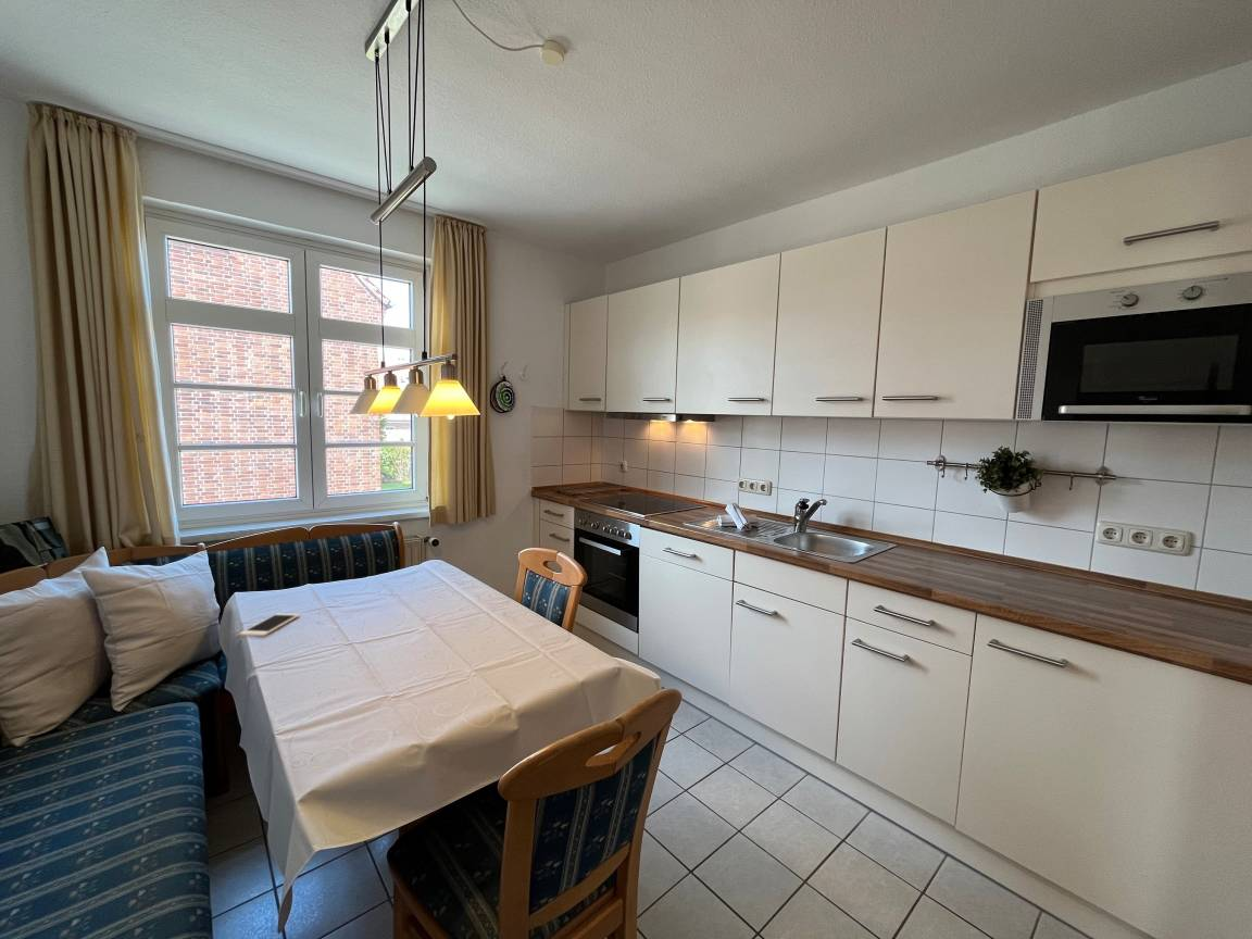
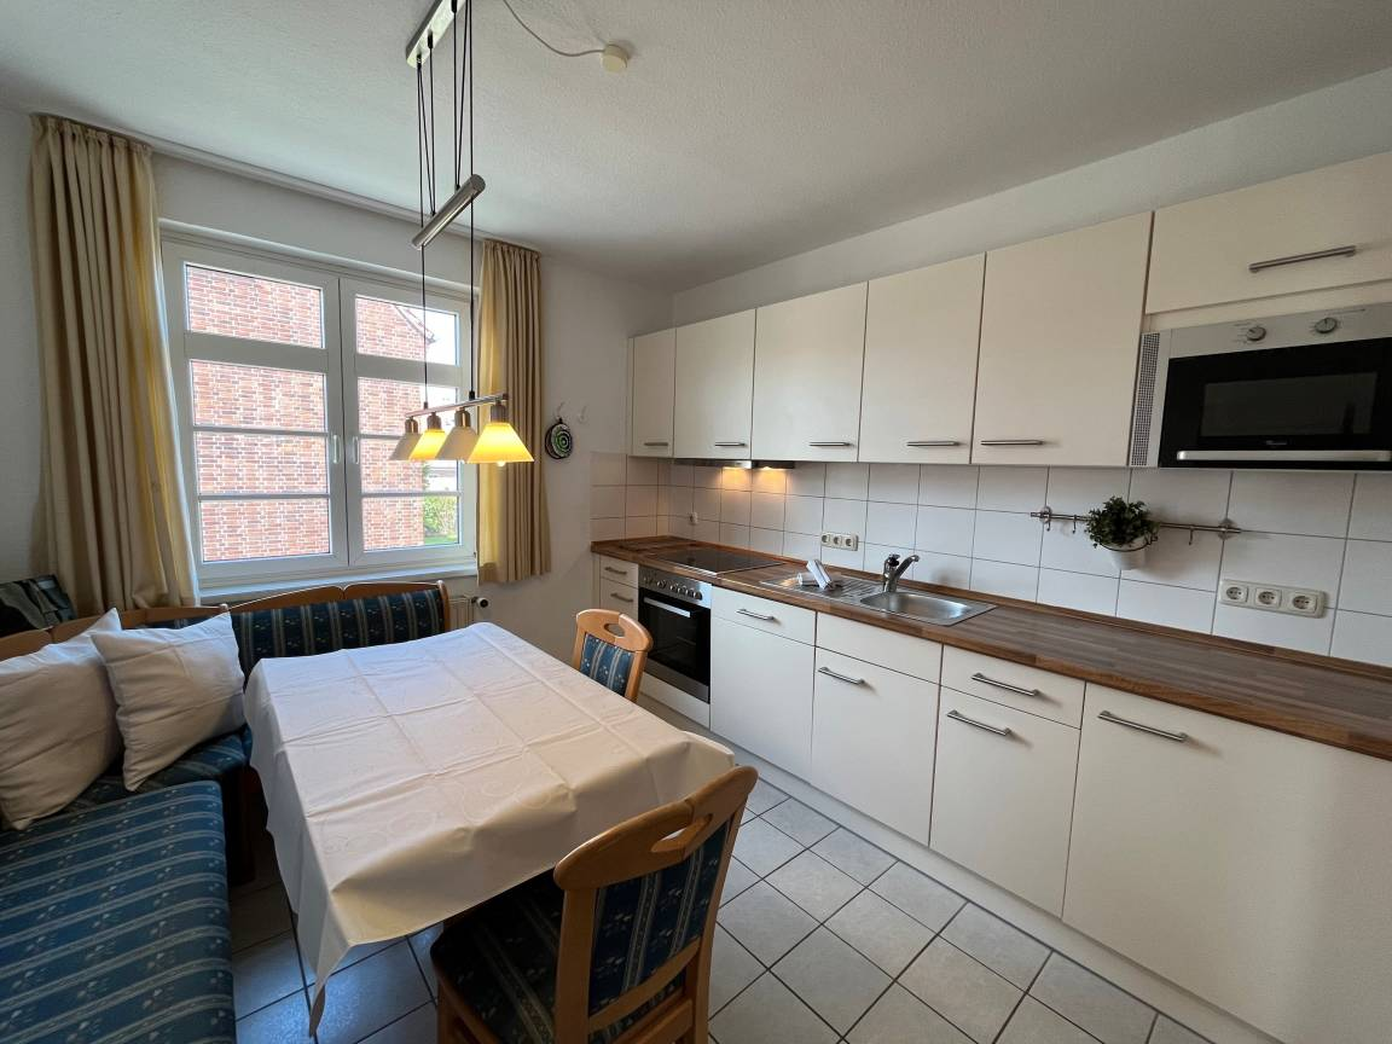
- cell phone (271, 624)
